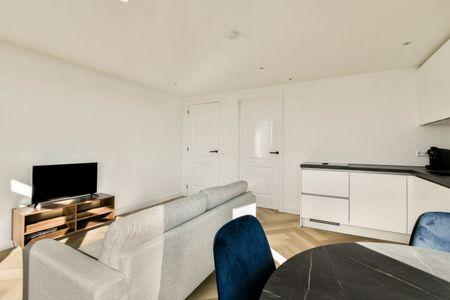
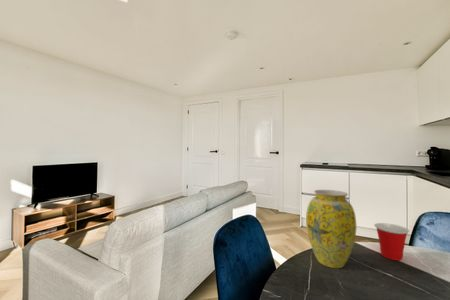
+ cup (391, 241)
+ vase (330, 226)
